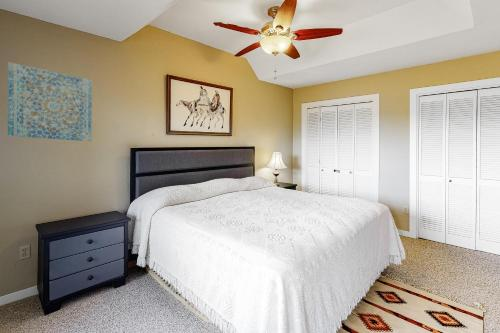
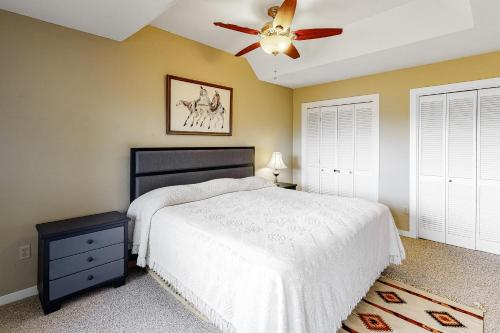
- wall art (53, 105)
